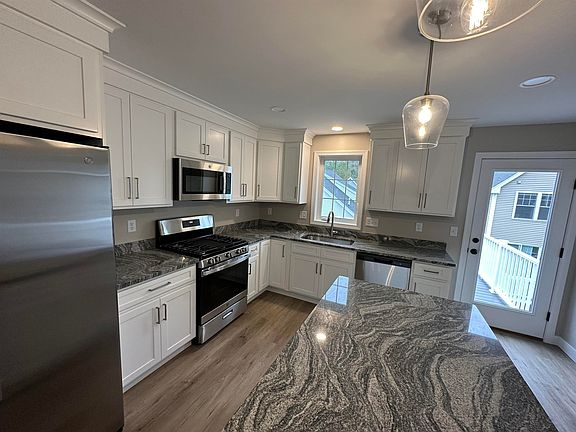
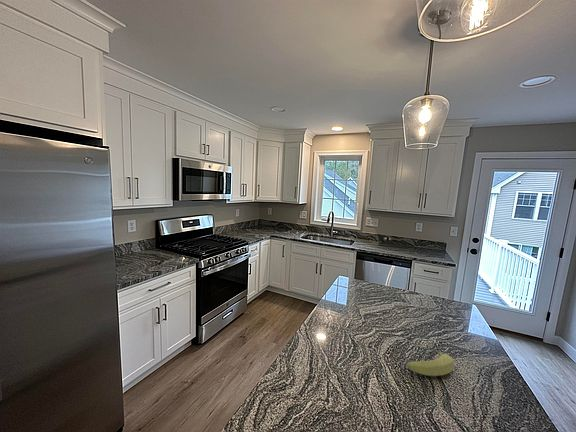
+ banana (432, 360)
